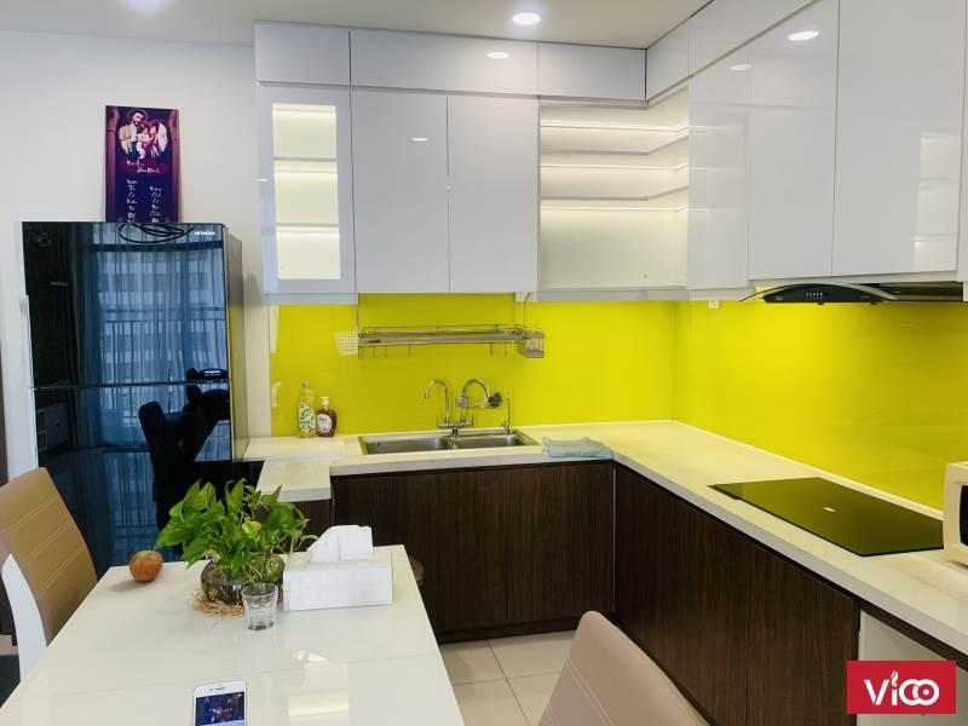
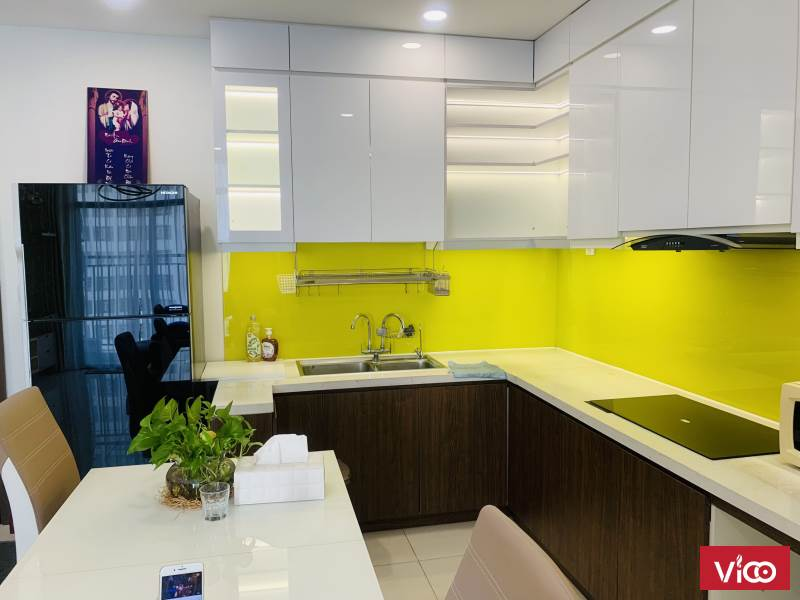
- apple (145, 565)
